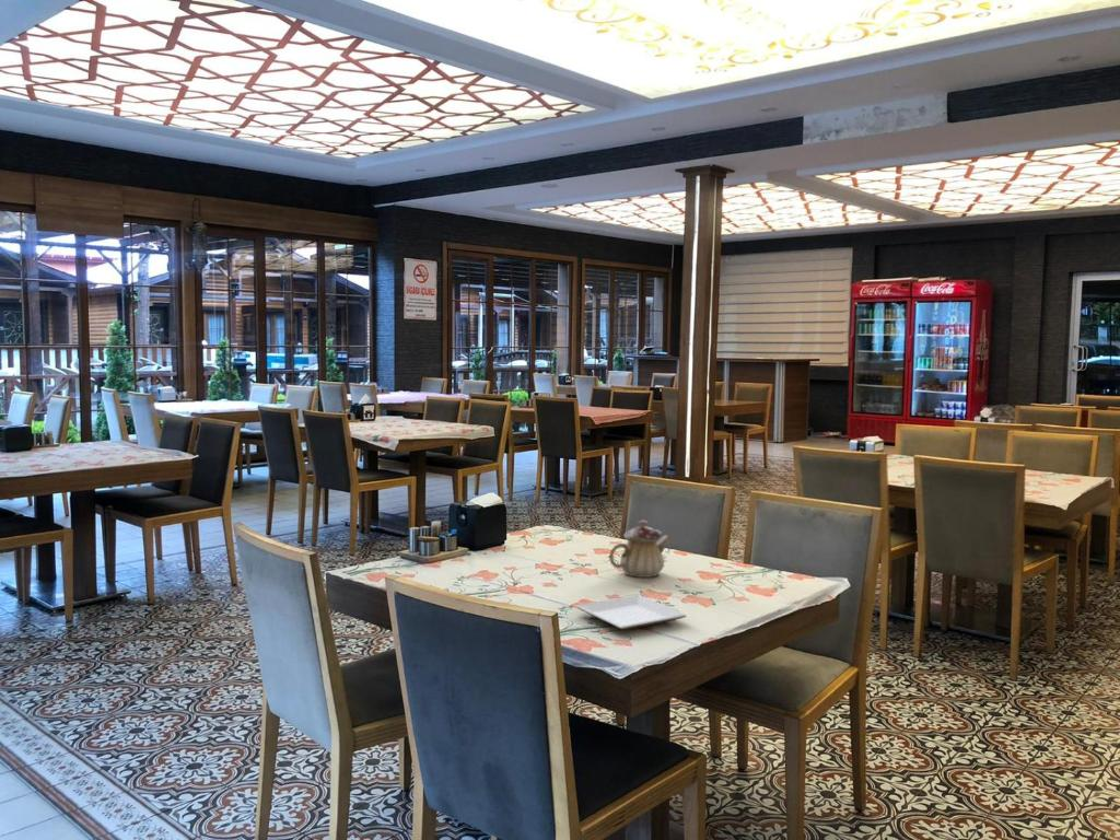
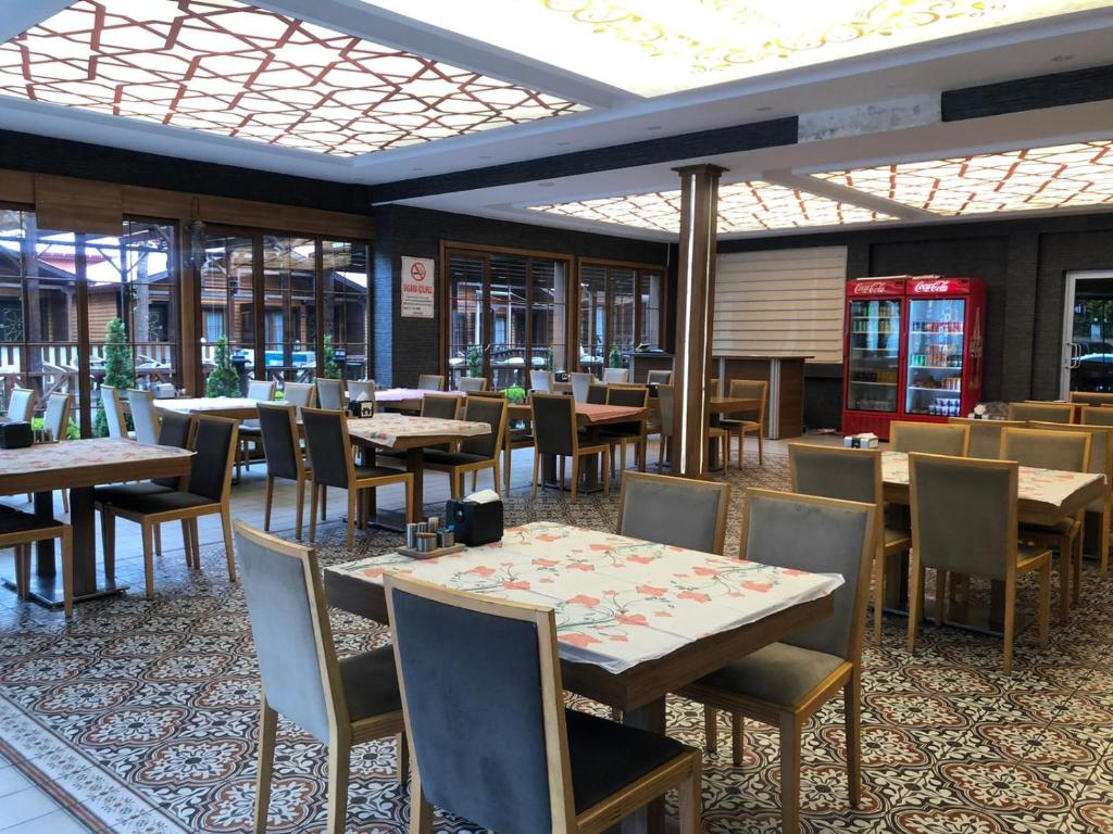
- plate (630, 614)
- teapot (639, 546)
